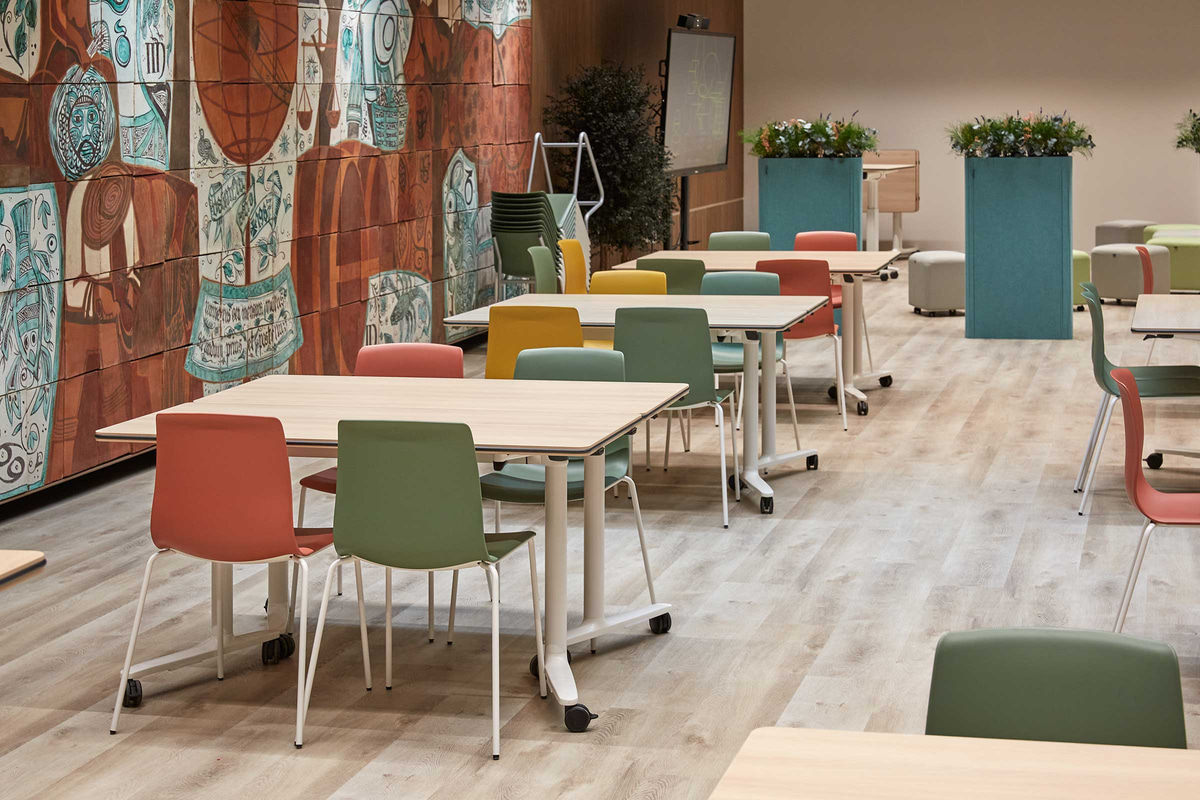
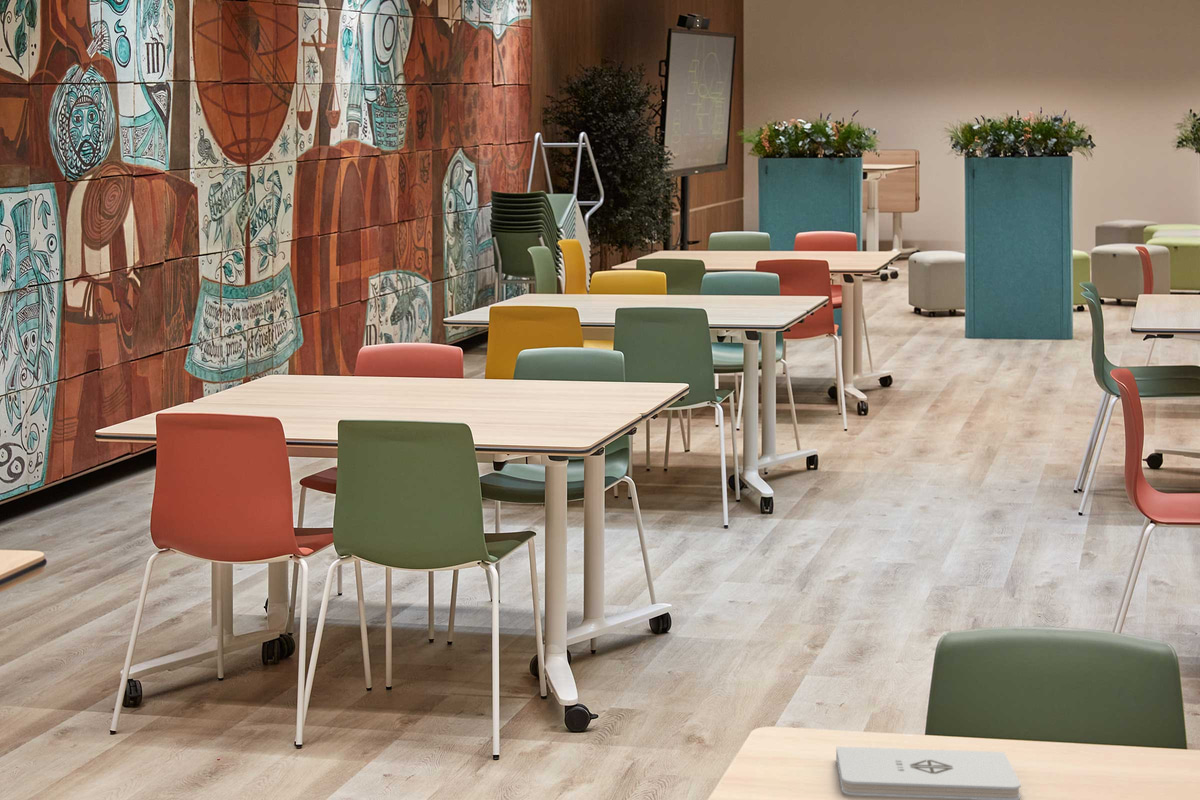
+ notepad (925, 772)
